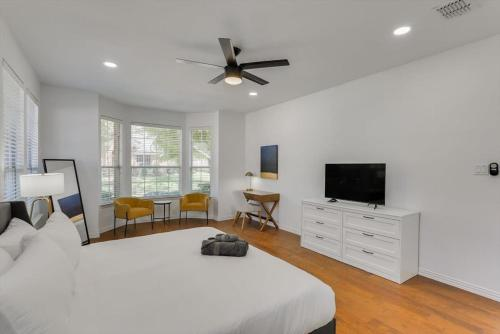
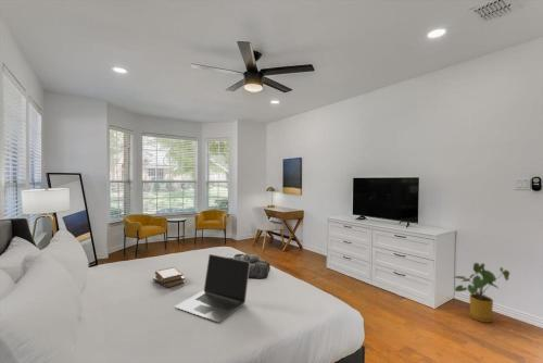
+ laptop (213, 284)
+ book set (168, 277)
+ house plant (480, 291)
